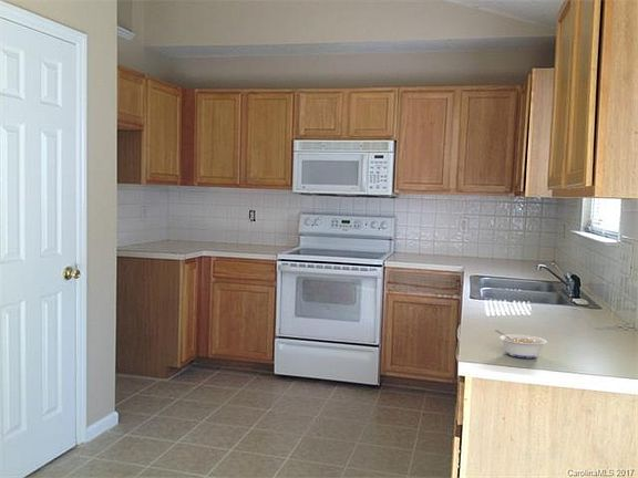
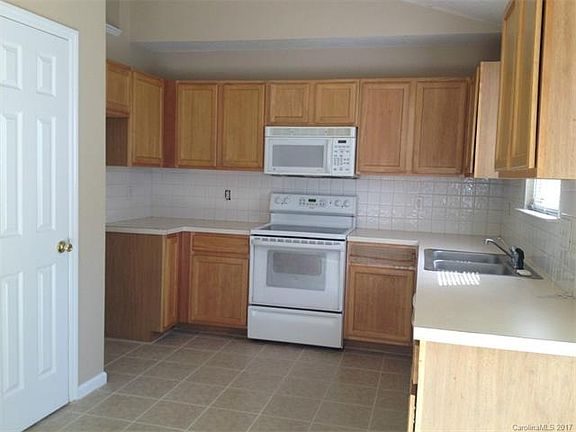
- legume (521, 344)
